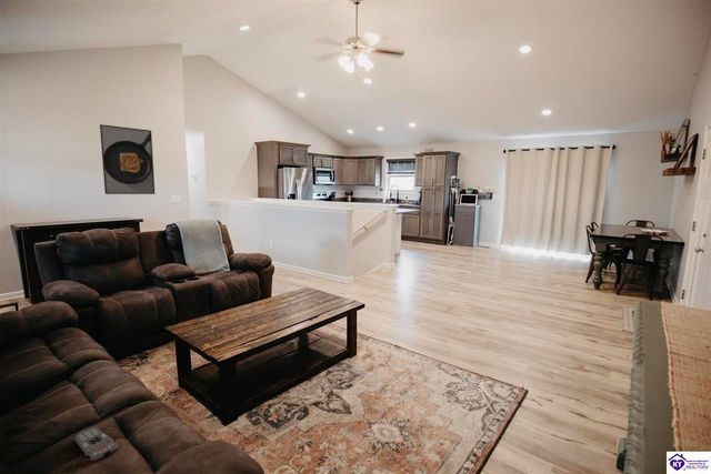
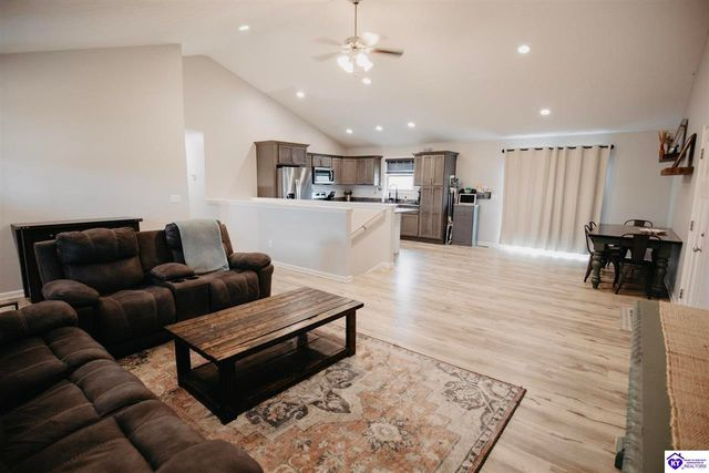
- remote control (94, 442)
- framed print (129, 161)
